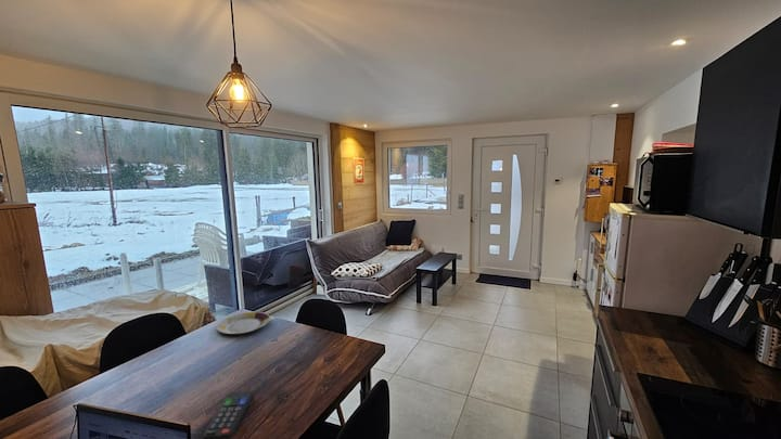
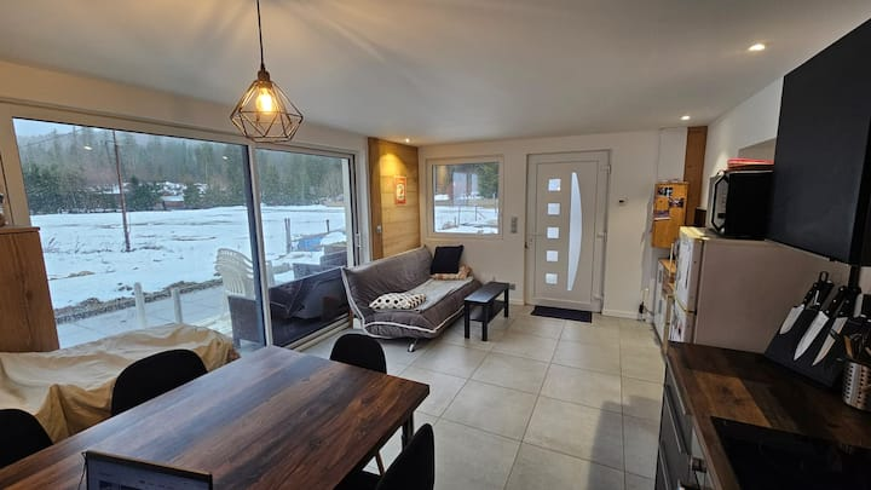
- plate (244, 323)
- remote control (230, 413)
